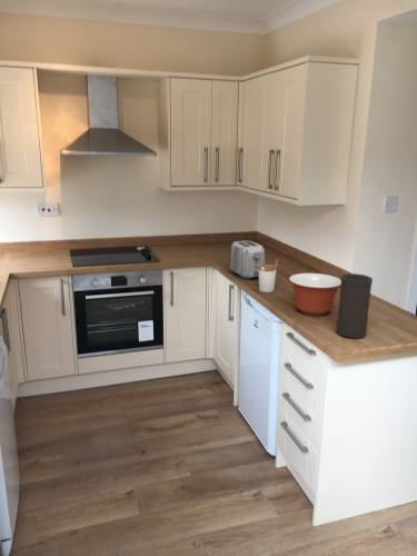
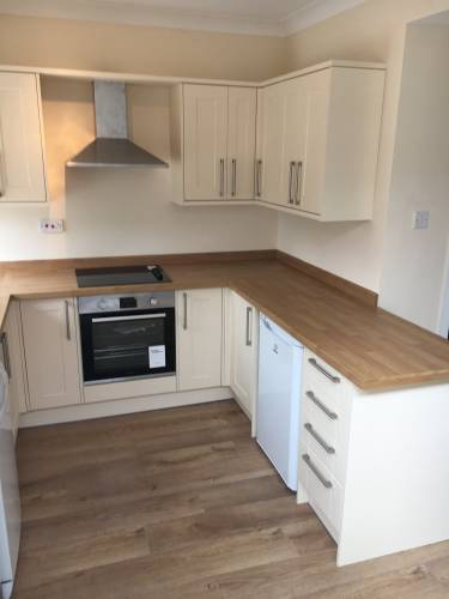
- speaker (354, 306)
- mixing bowl (314, 295)
- utensil holder (268, 276)
- toaster (246, 258)
